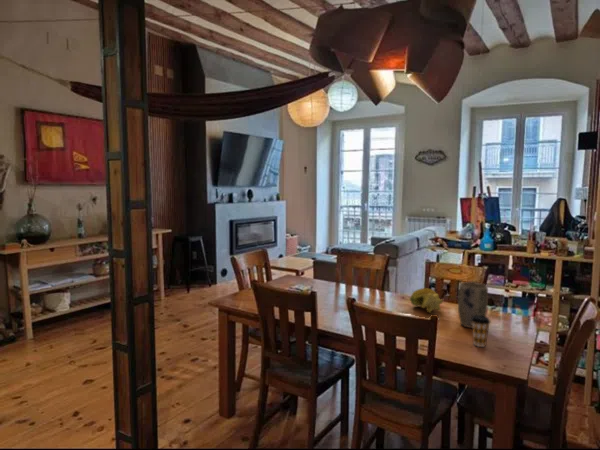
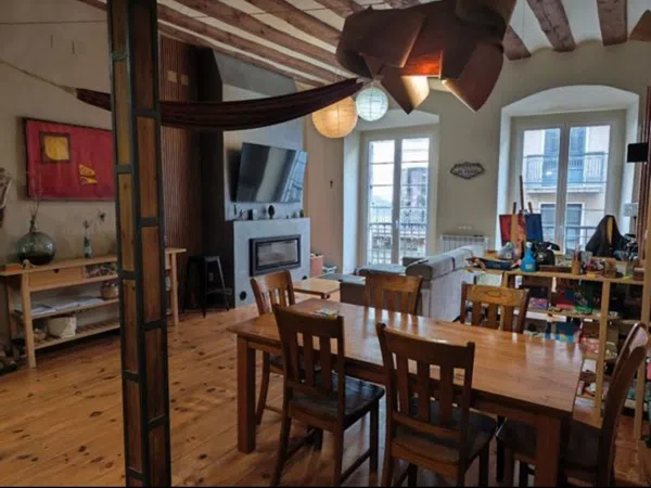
- plant pot (472, 305)
- fruit (426, 299)
- coffee cup (480, 331)
